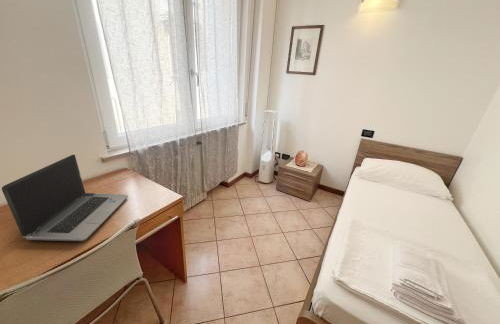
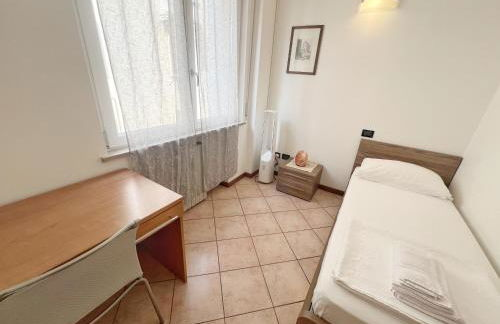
- laptop computer (78, 193)
